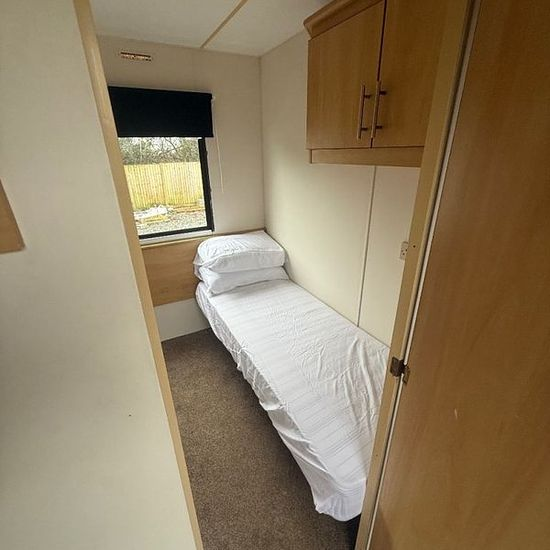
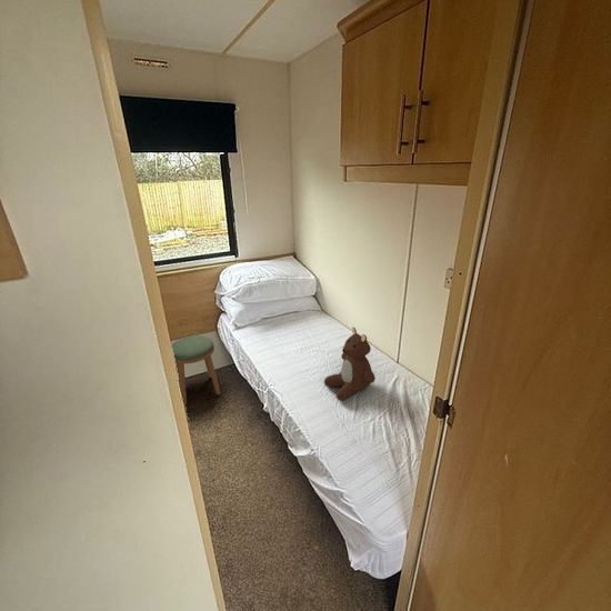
+ teddy bear (349, 361)
+ stool (193, 362)
